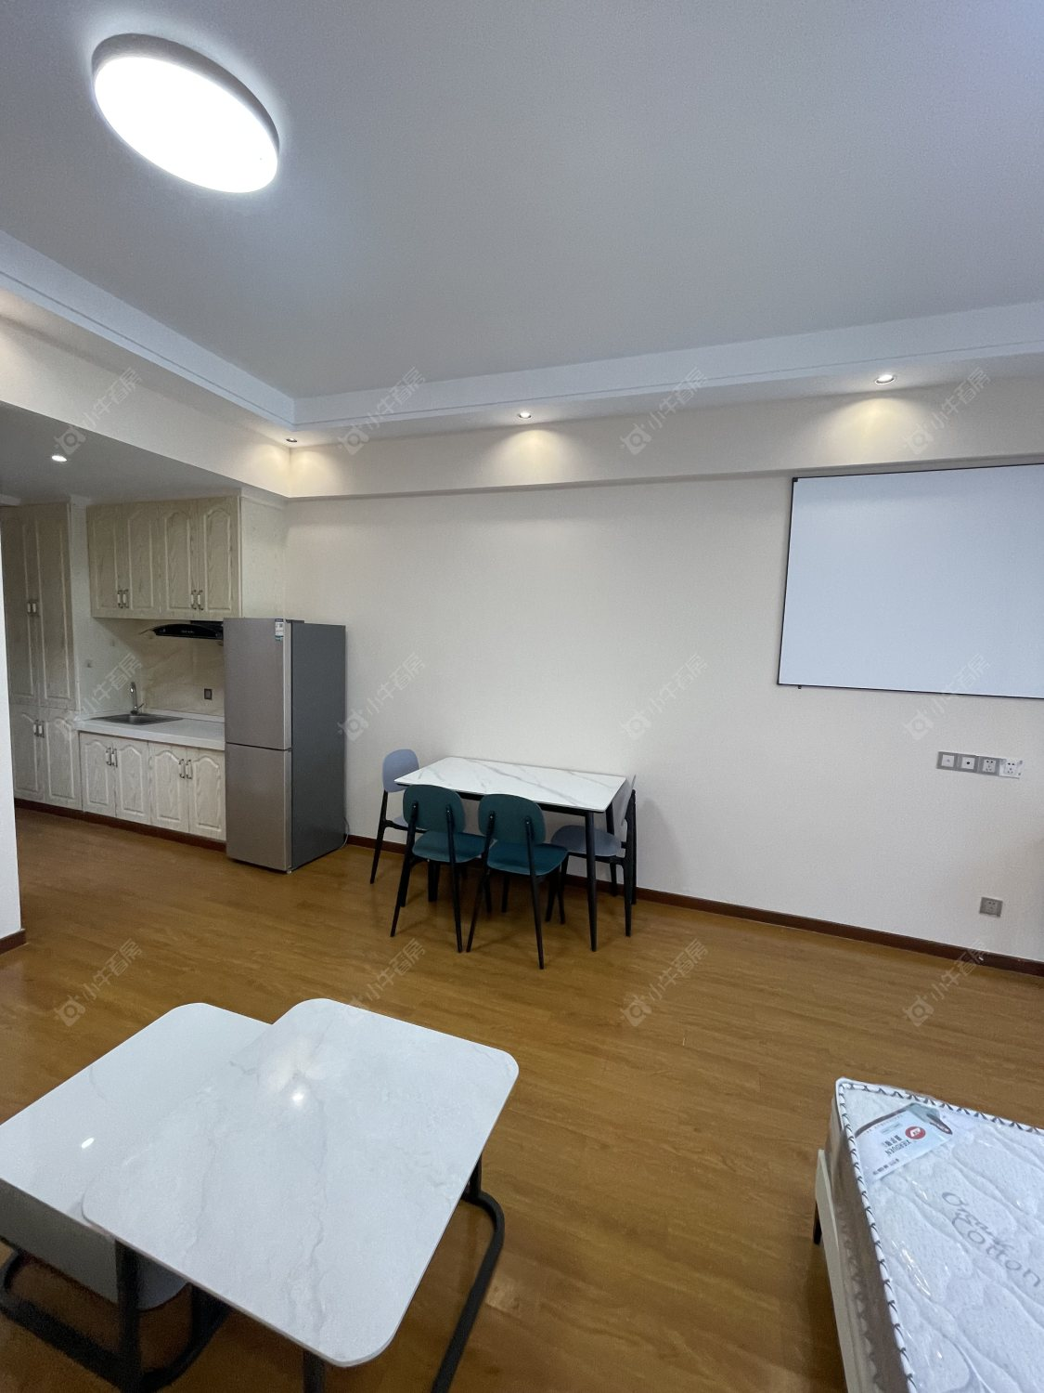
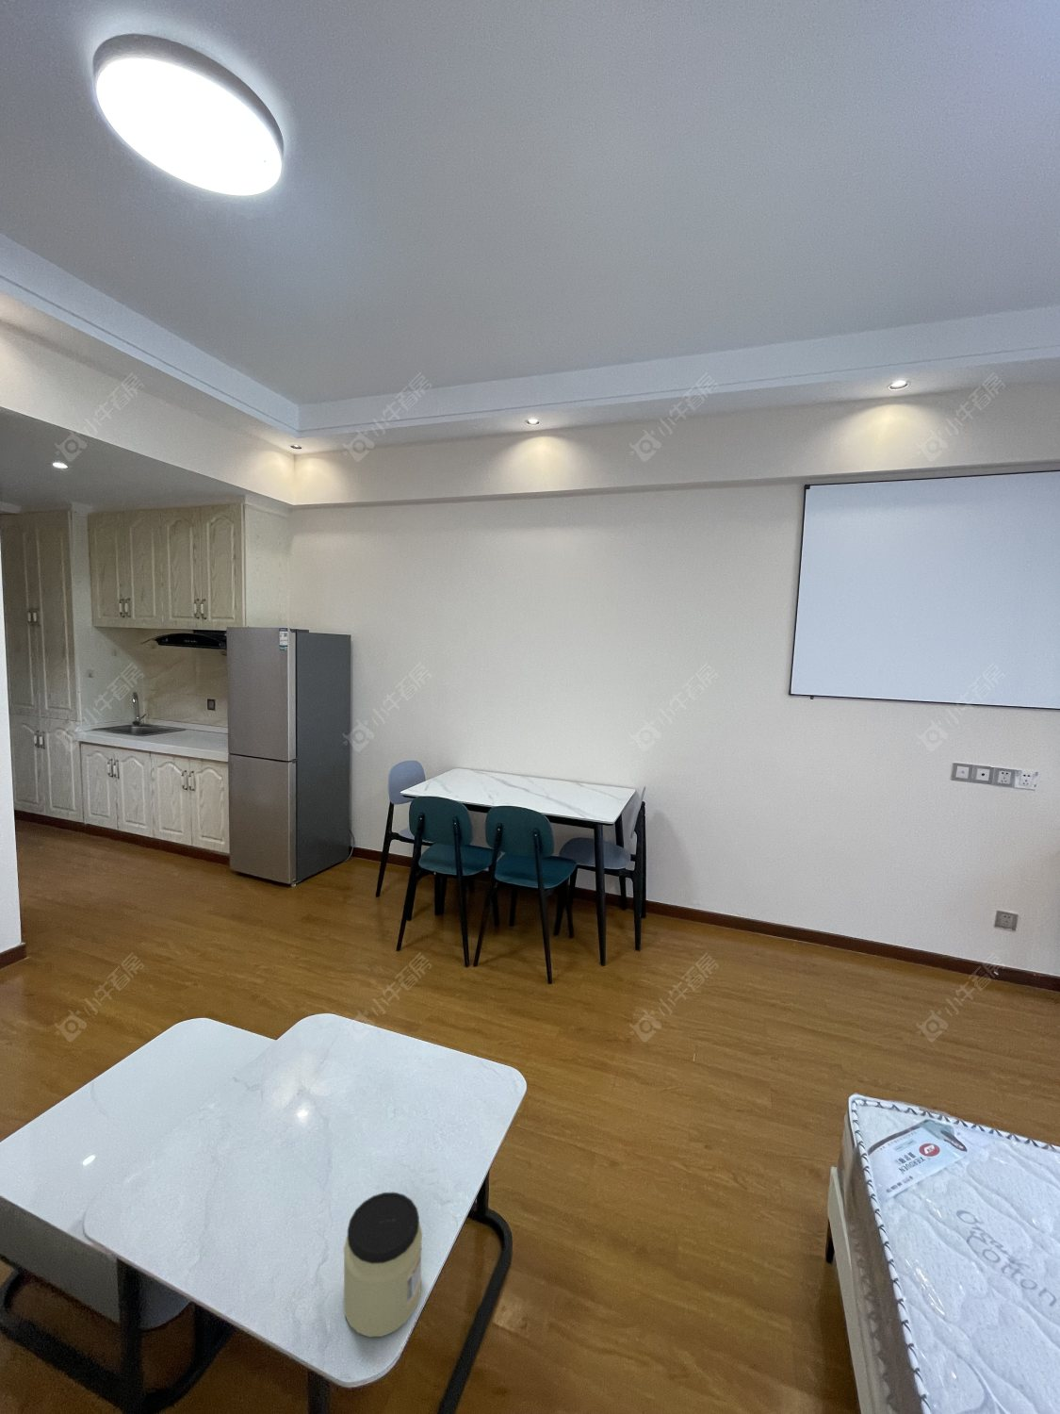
+ jar (383, 1258)
